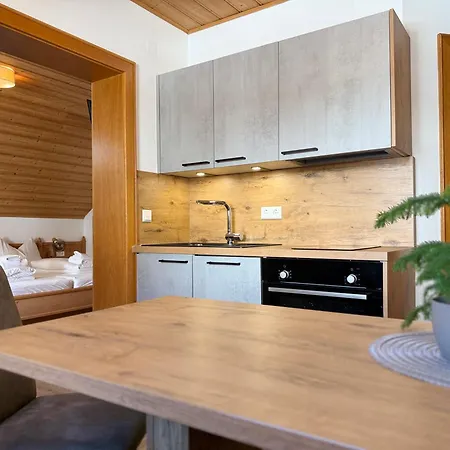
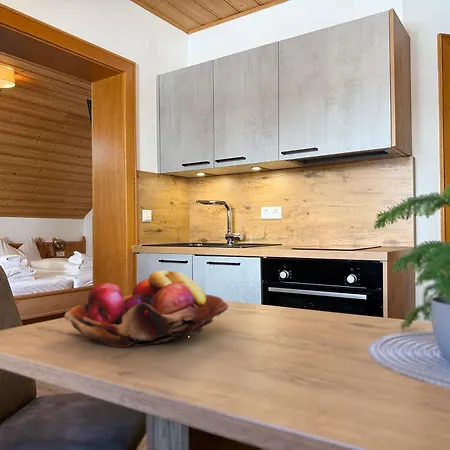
+ fruit basket (152, 303)
